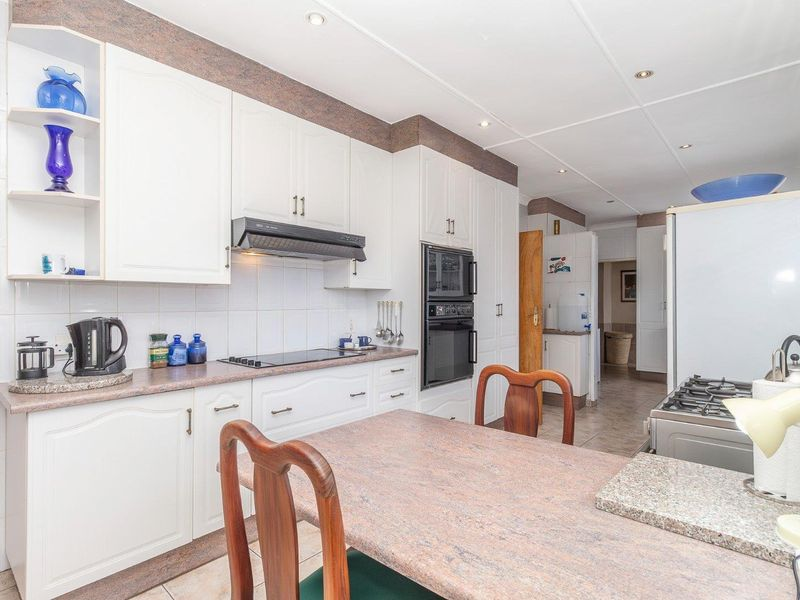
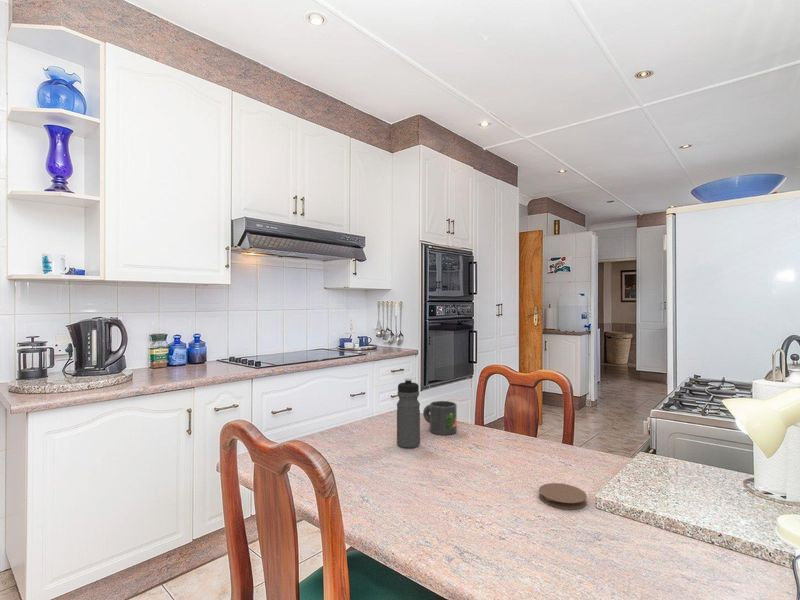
+ coaster (562, 495)
+ mug (439, 416)
+ water bottle (408, 411)
